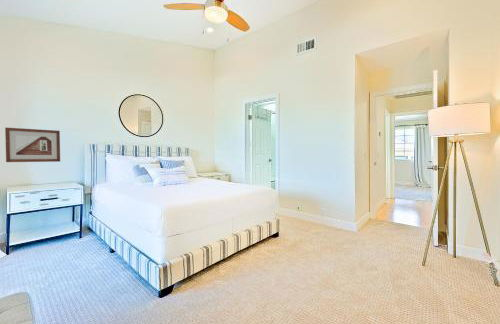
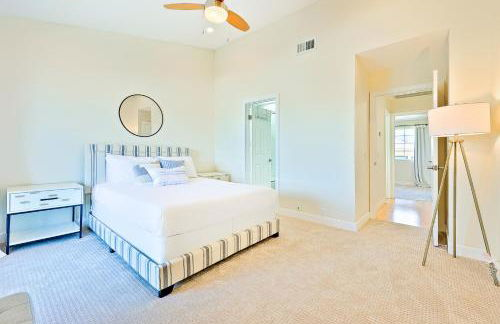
- picture frame (34, 145)
